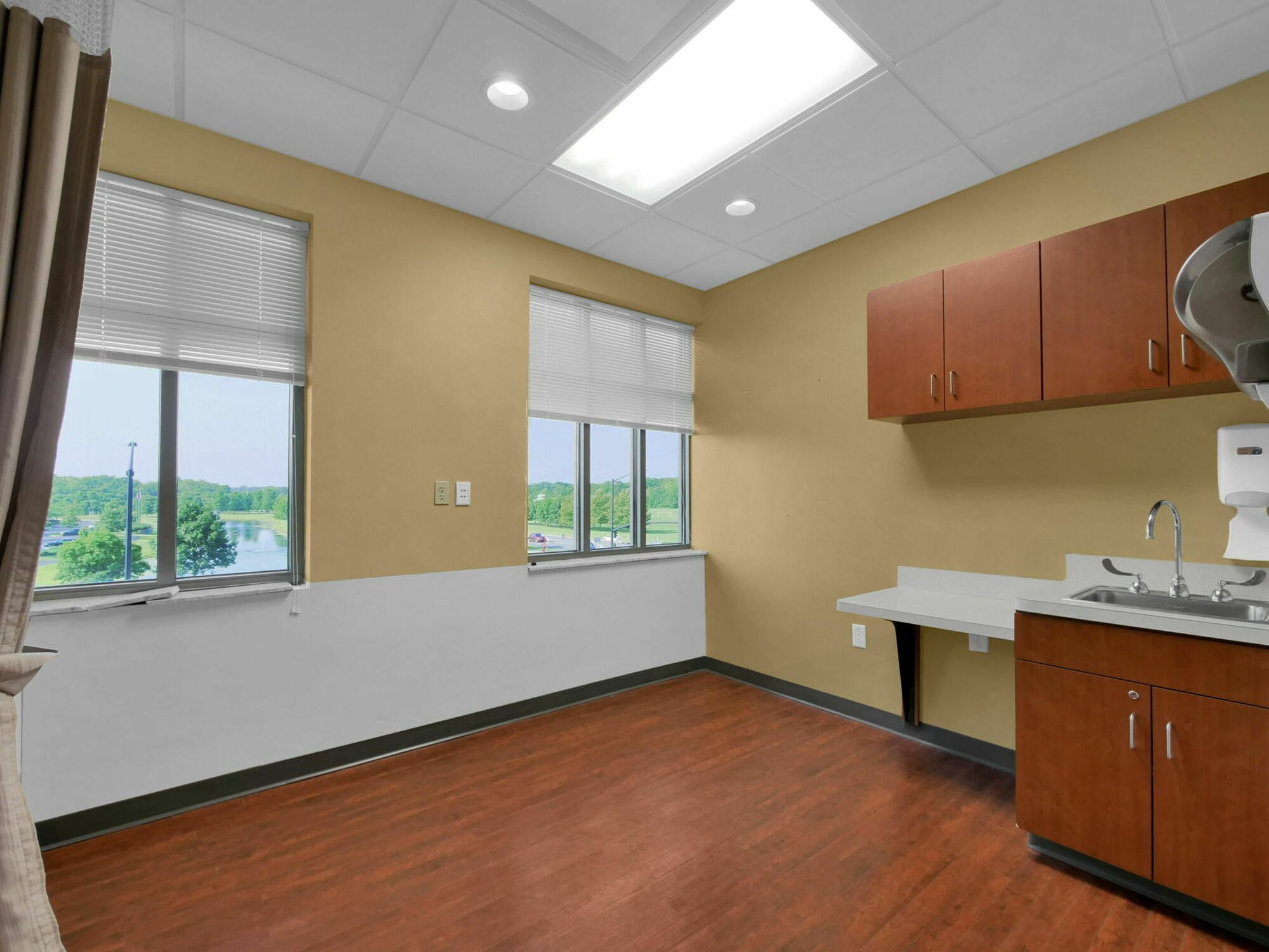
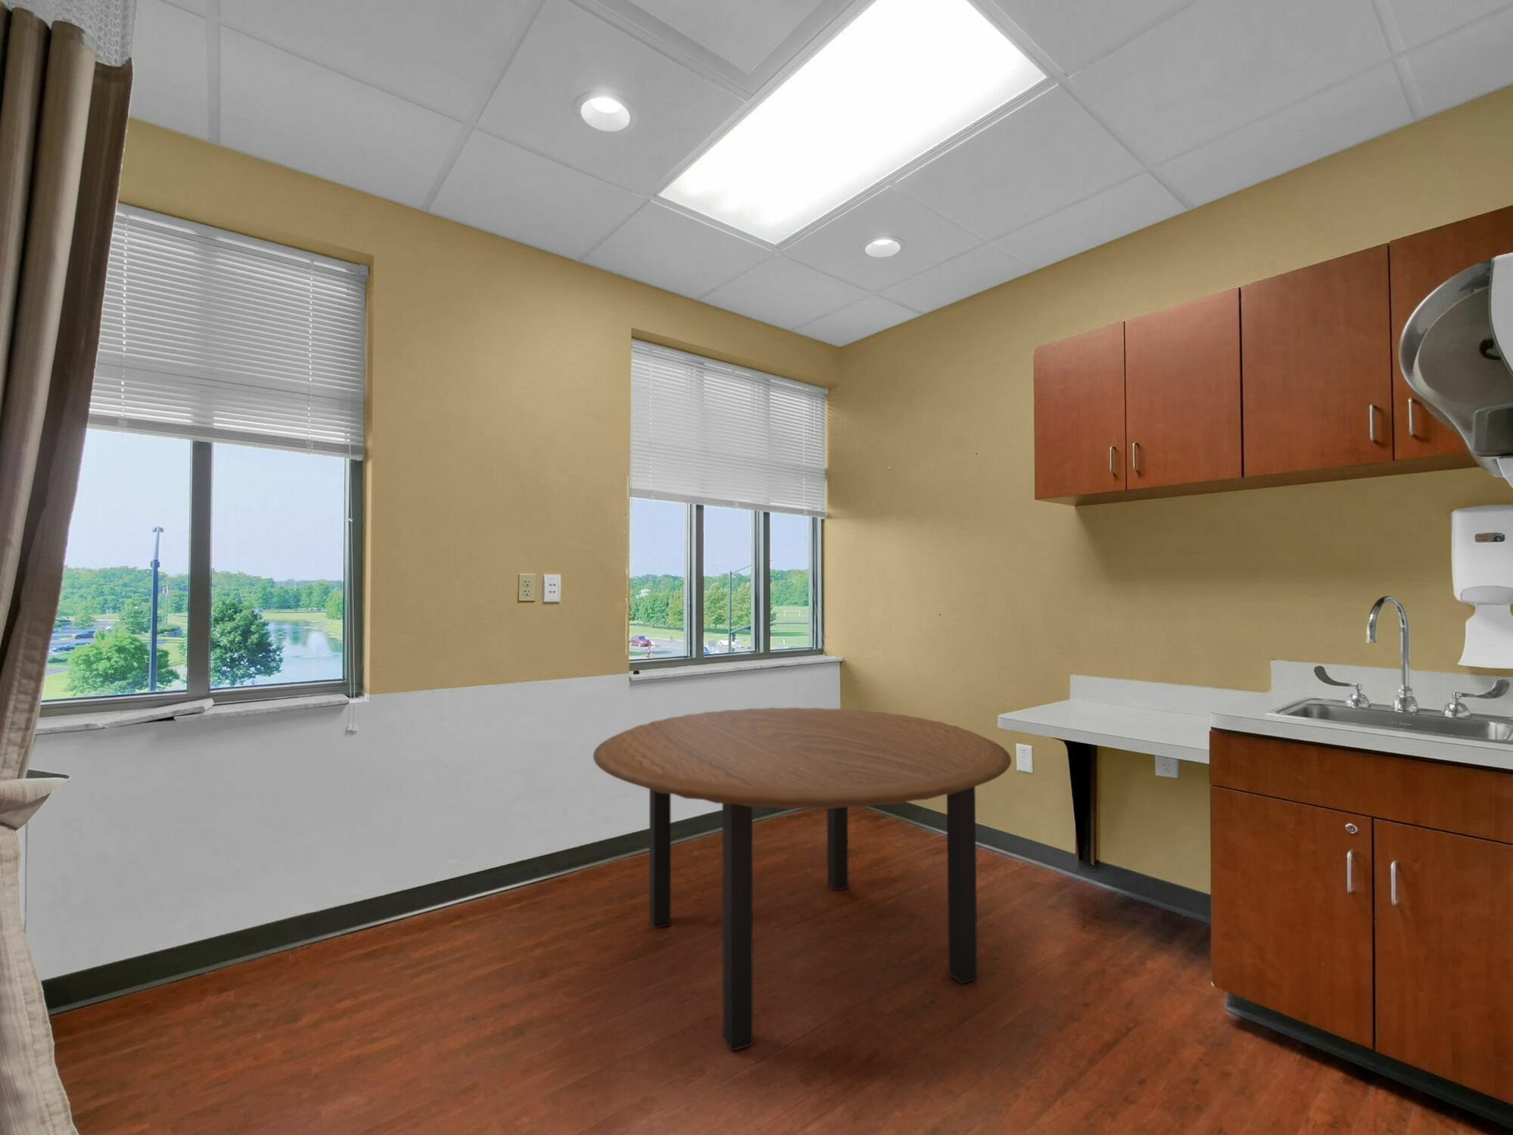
+ dining table (827, 841)
